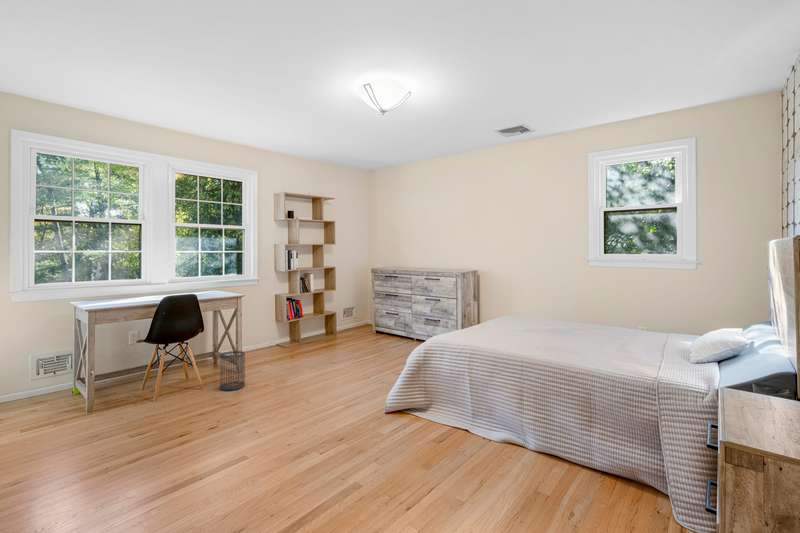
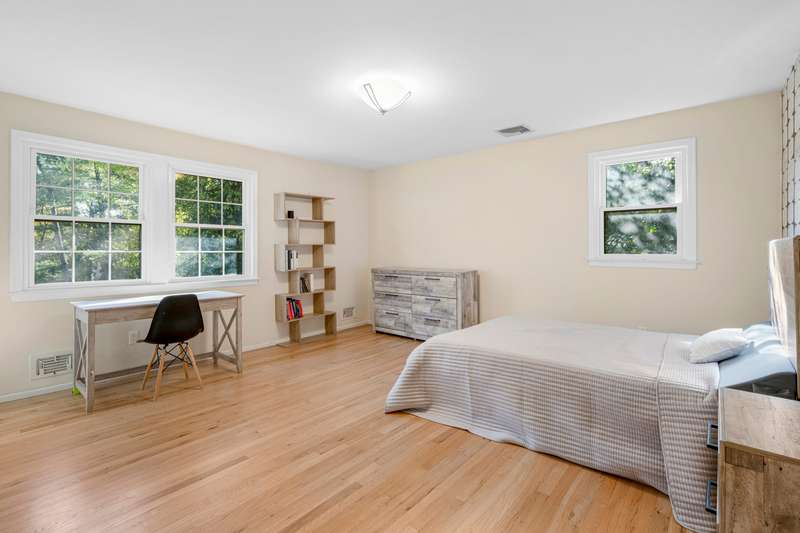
- wastebasket (233, 370)
